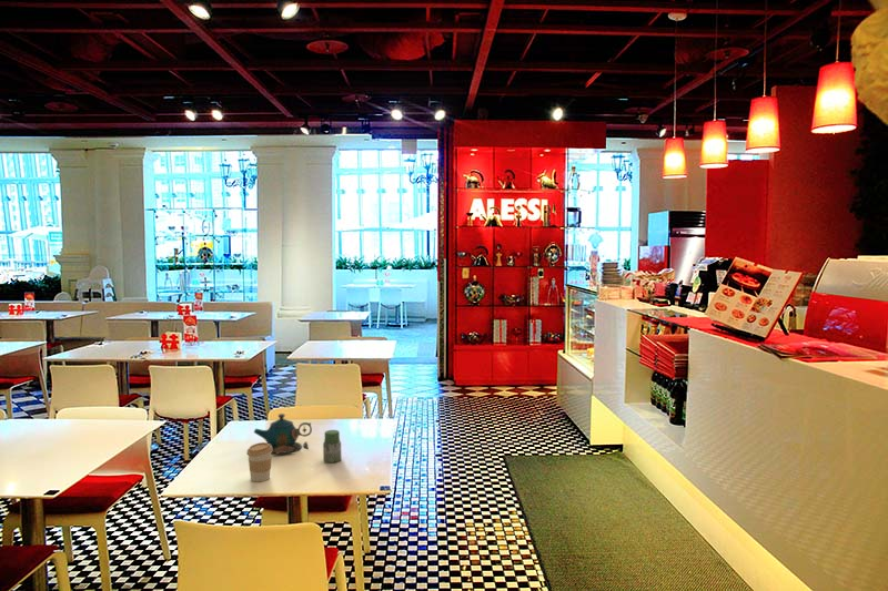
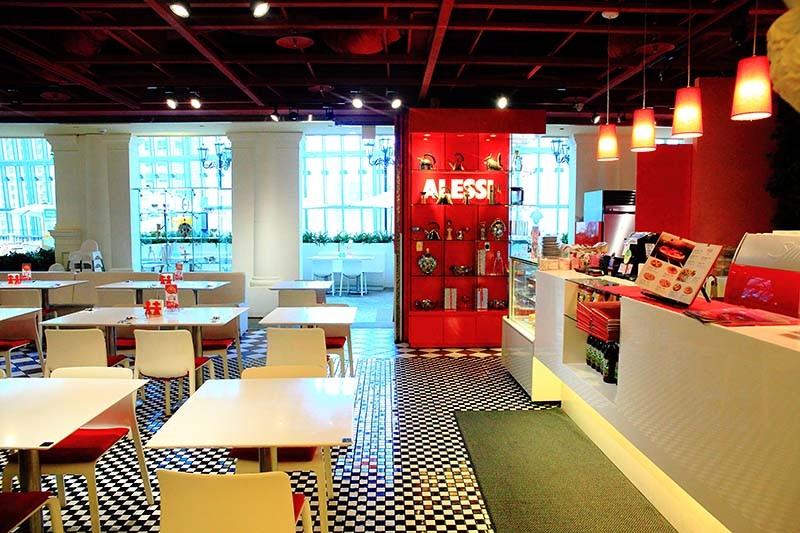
- jar (332, 446)
- teapot (283, 430)
- coffee cup (260, 461)
